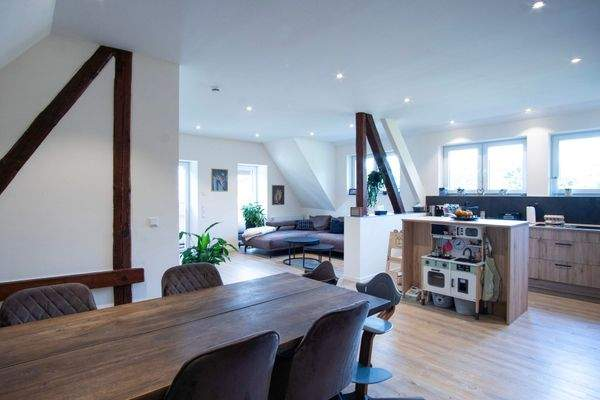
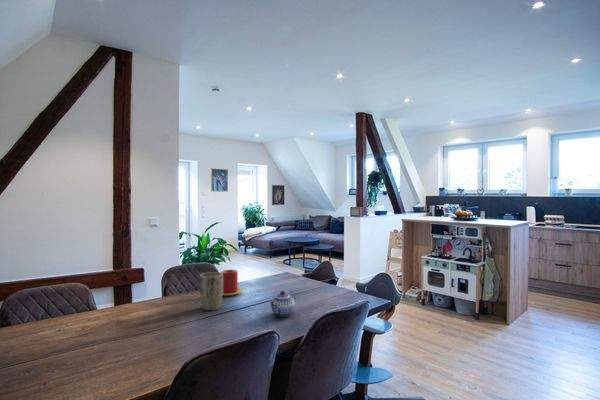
+ candle (229, 282)
+ teapot (283, 302)
+ plant pot (211, 291)
